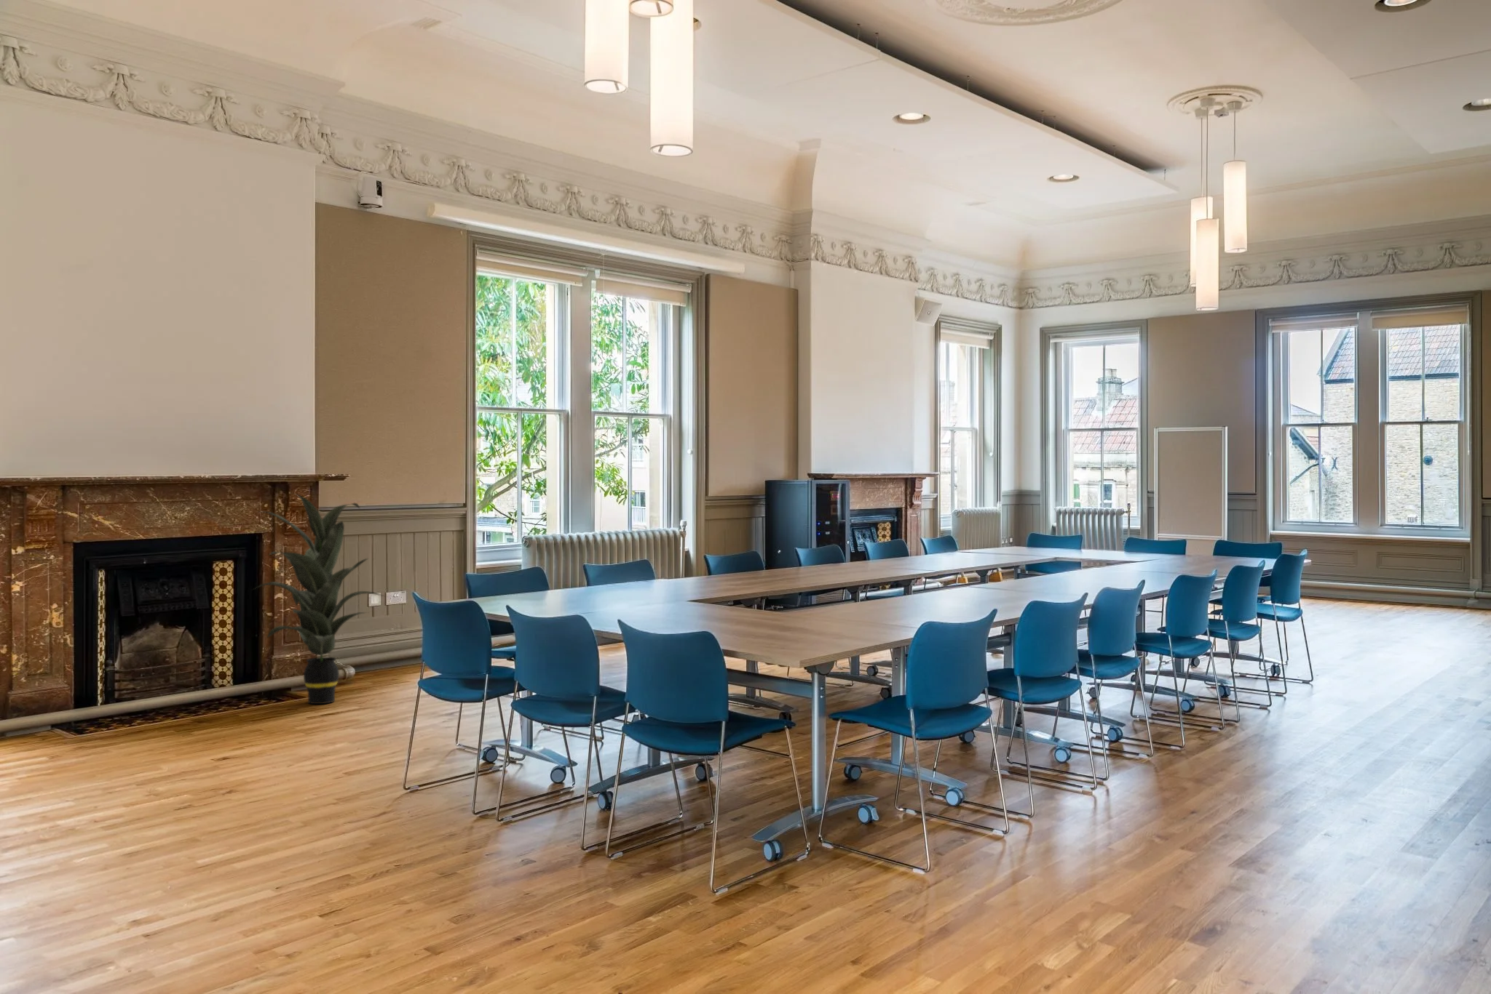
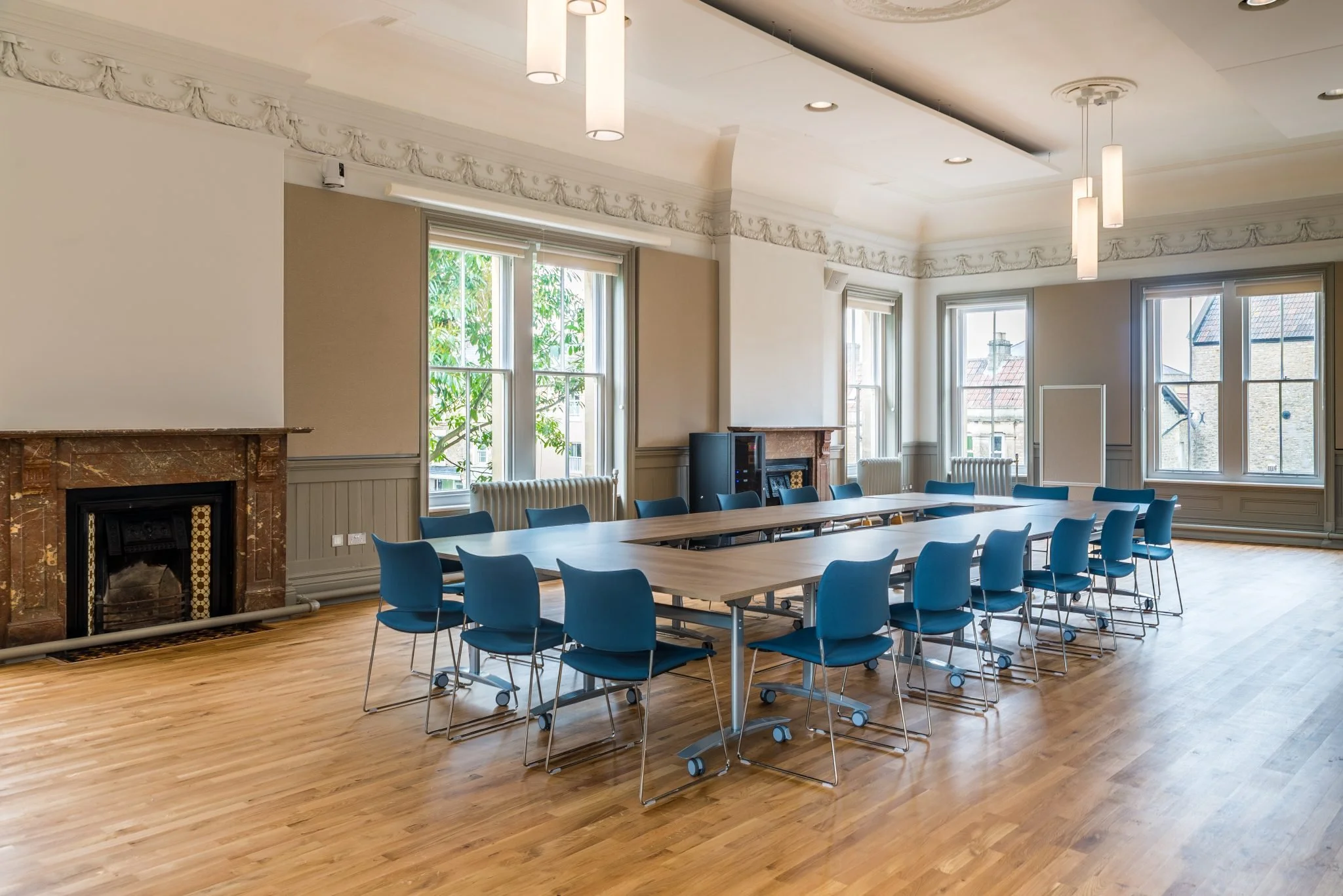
- indoor plant (311, 597)
